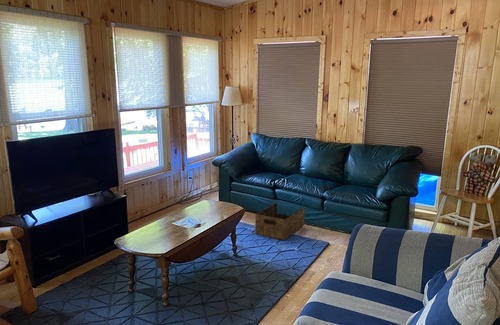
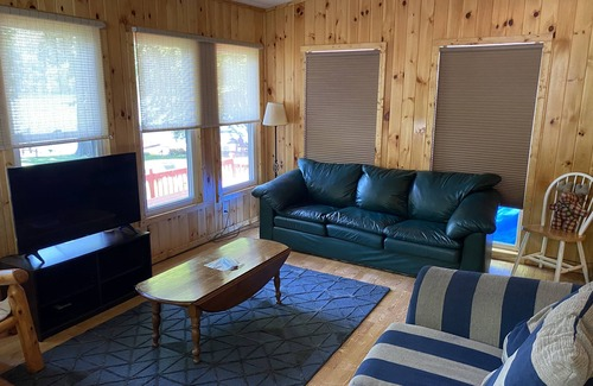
- storage basket (280, 220)
